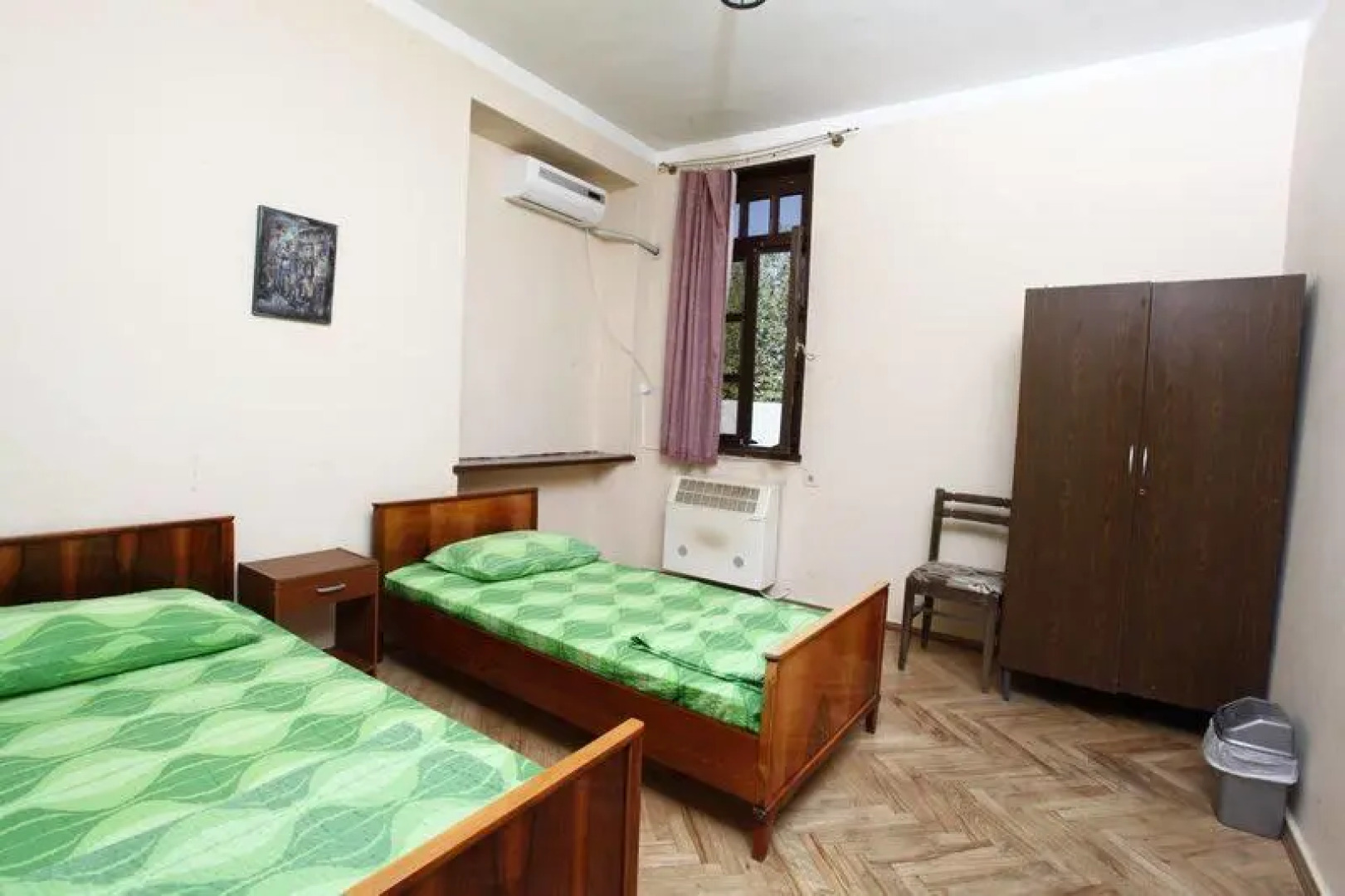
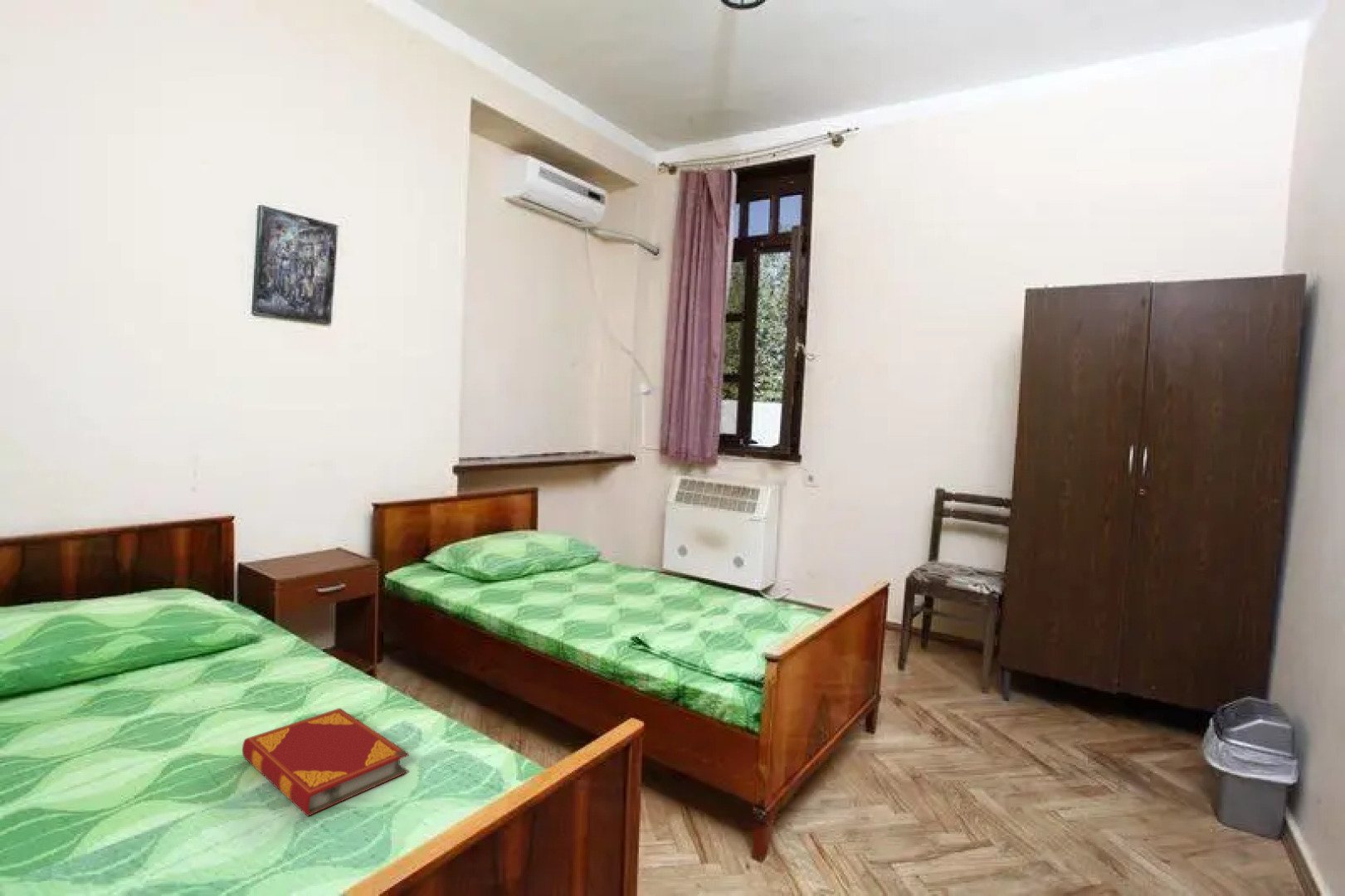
+ hardback book (324, 756)
